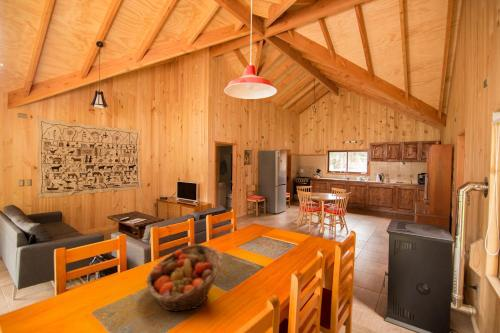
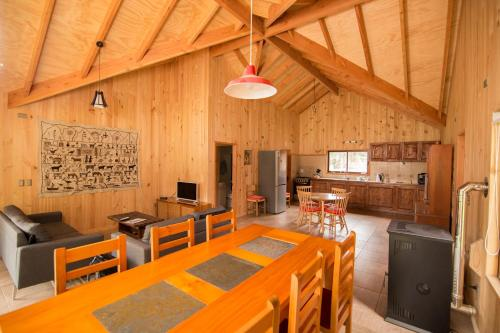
- fruit basket (185, 274)
